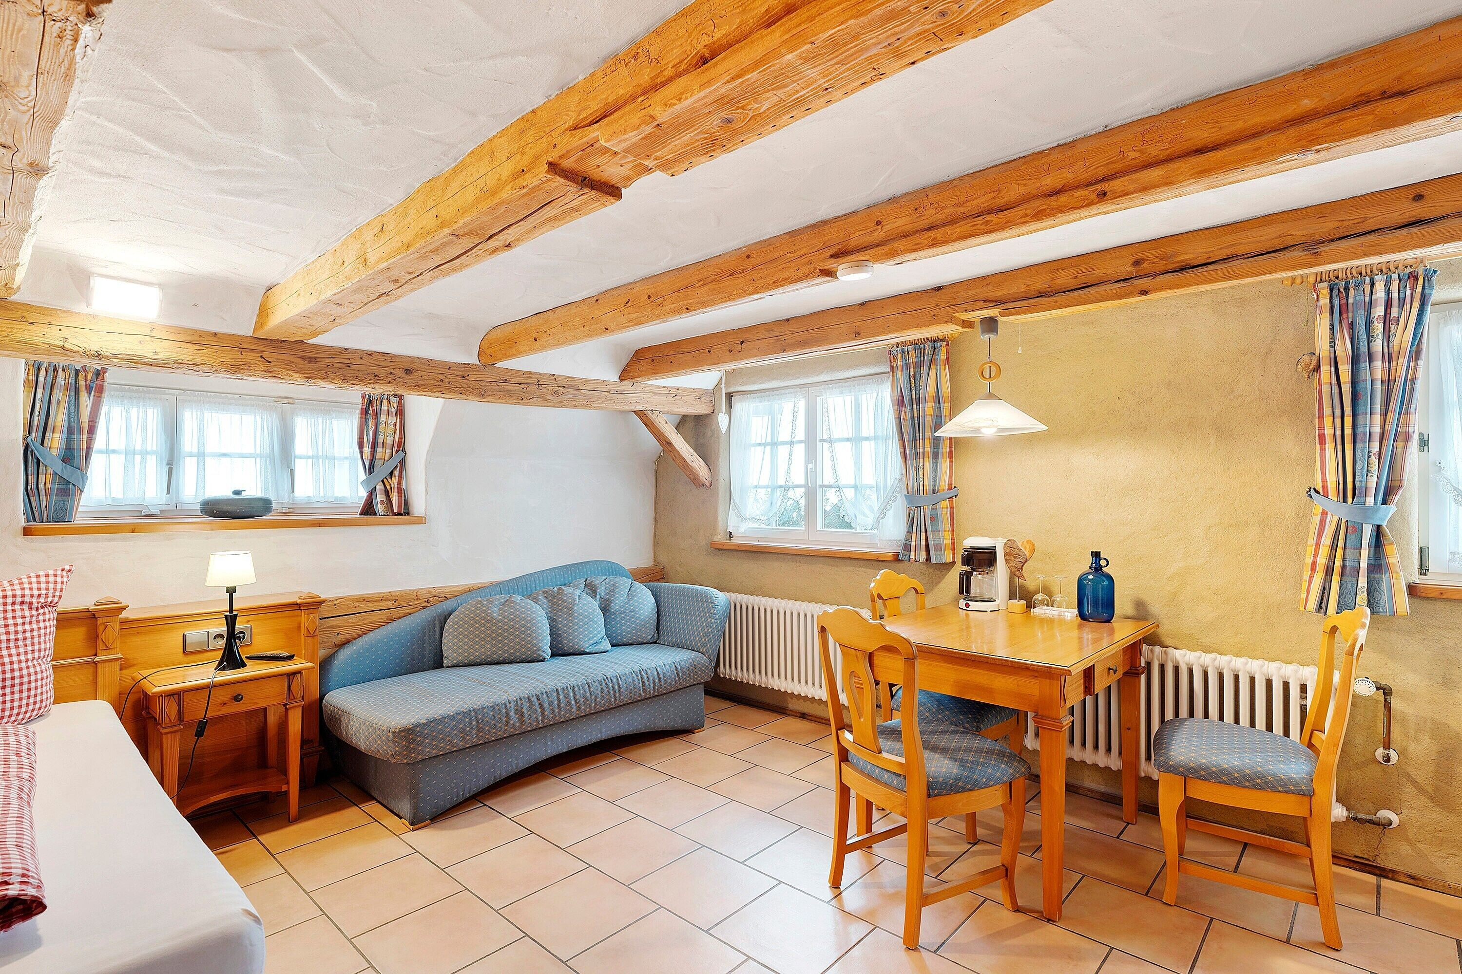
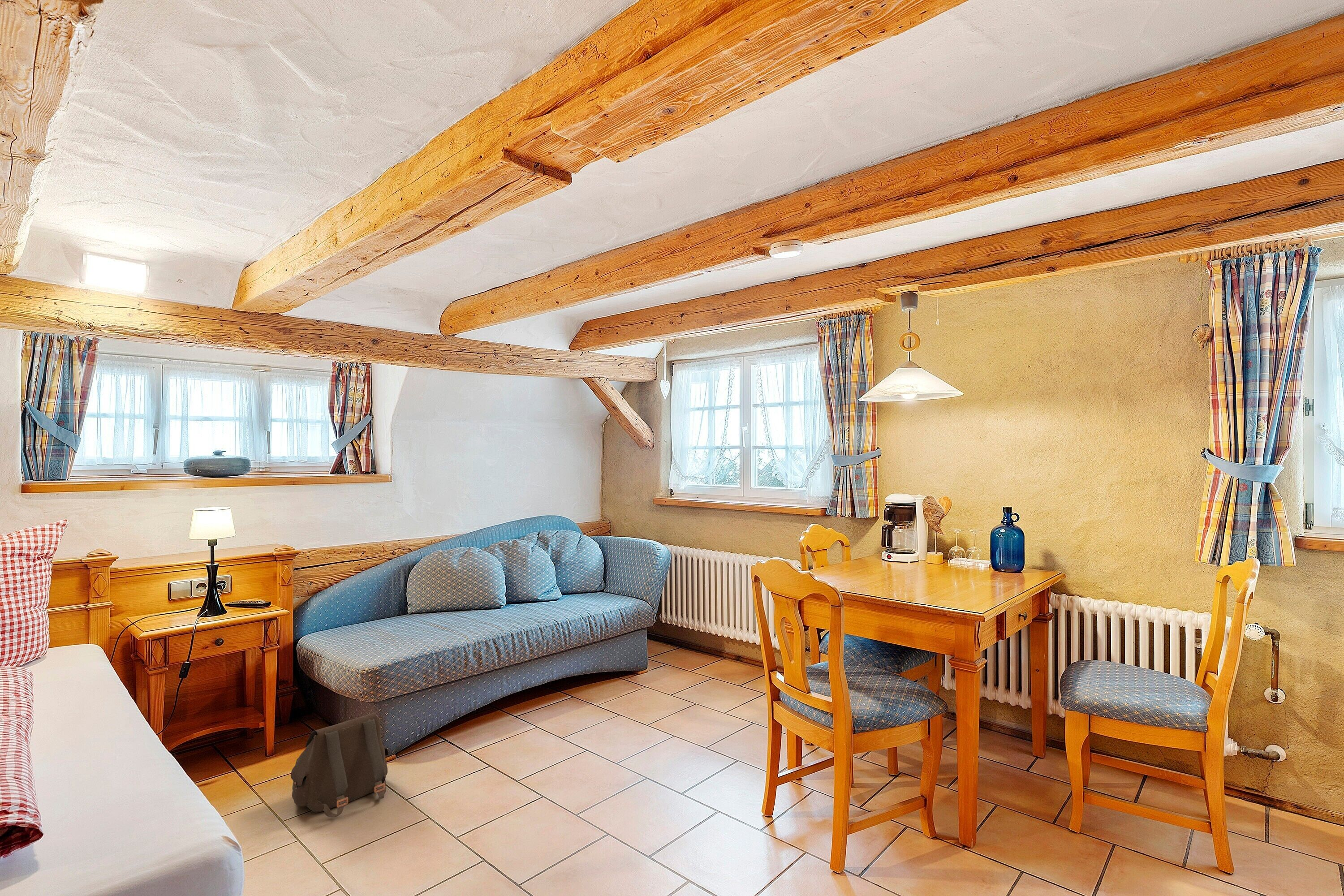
+ satchel (345, 758)
